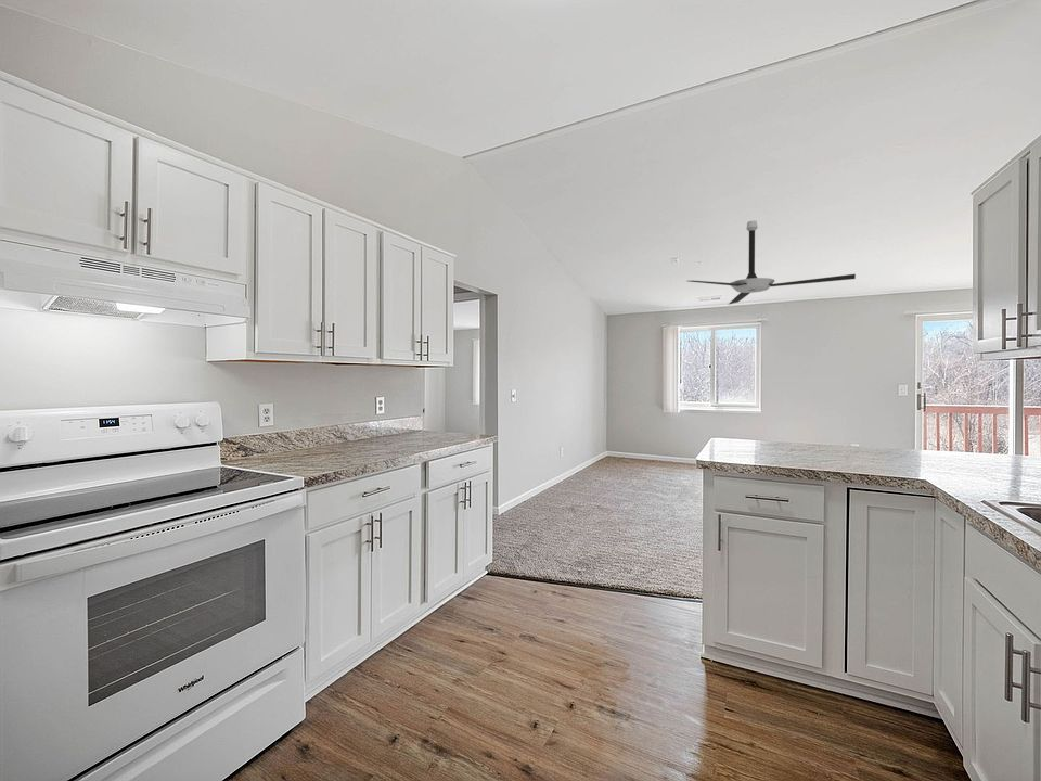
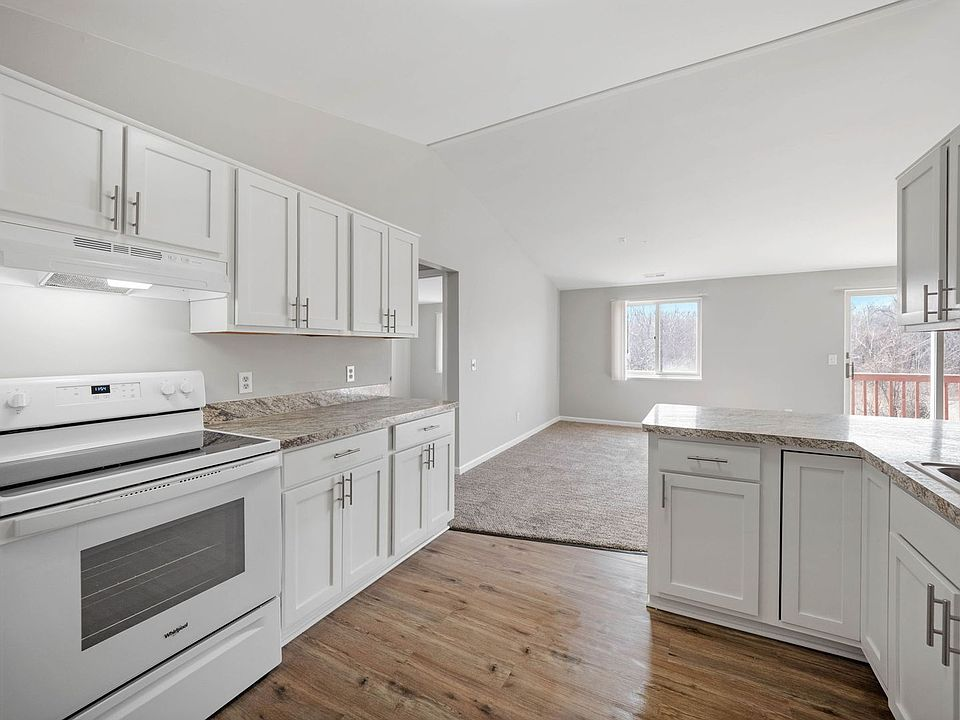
- ceiling fan (754, 256)
